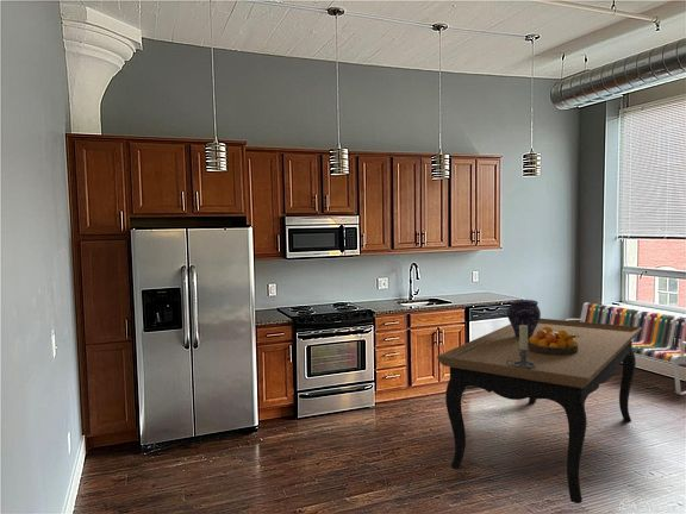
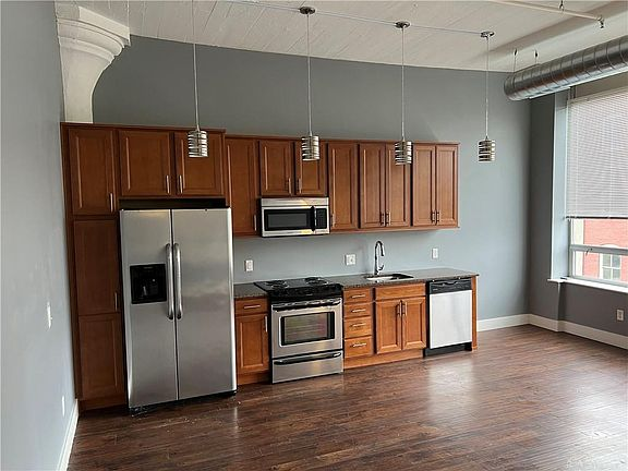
- bench (632, 343)
- fruit bowl (551, 338)
- candle holder (520, 346)
- dining table (549, 390)
- vase (523, 319)
